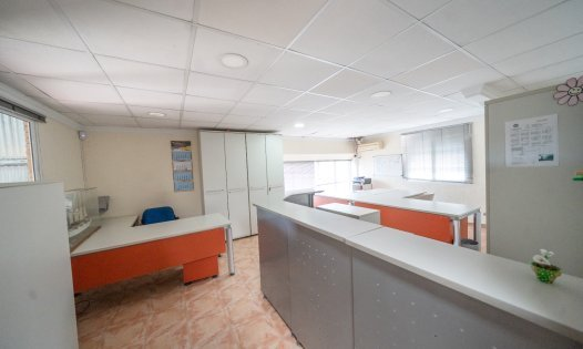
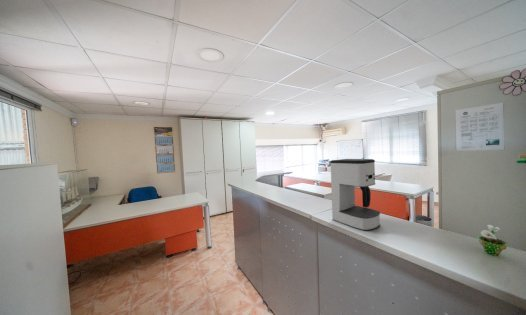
+ coffee maker (354, 190)
